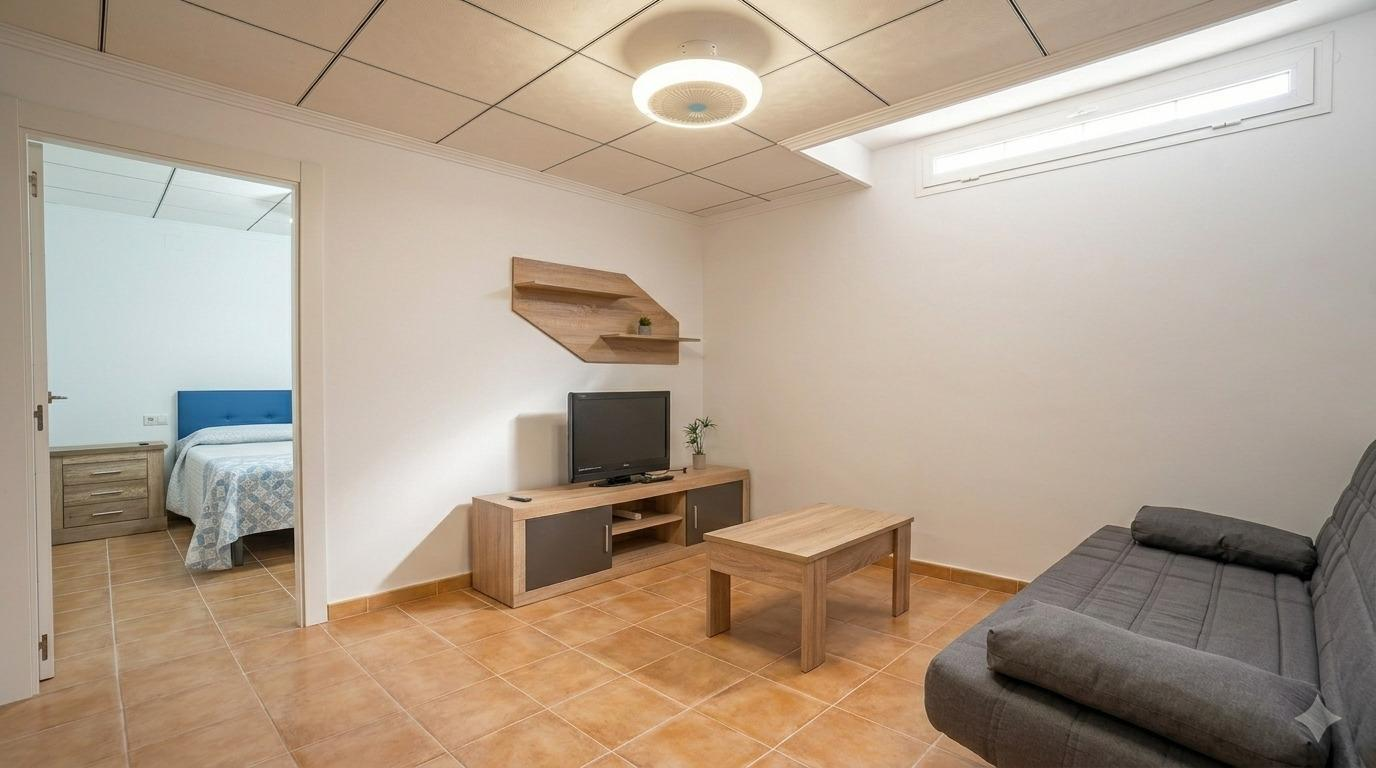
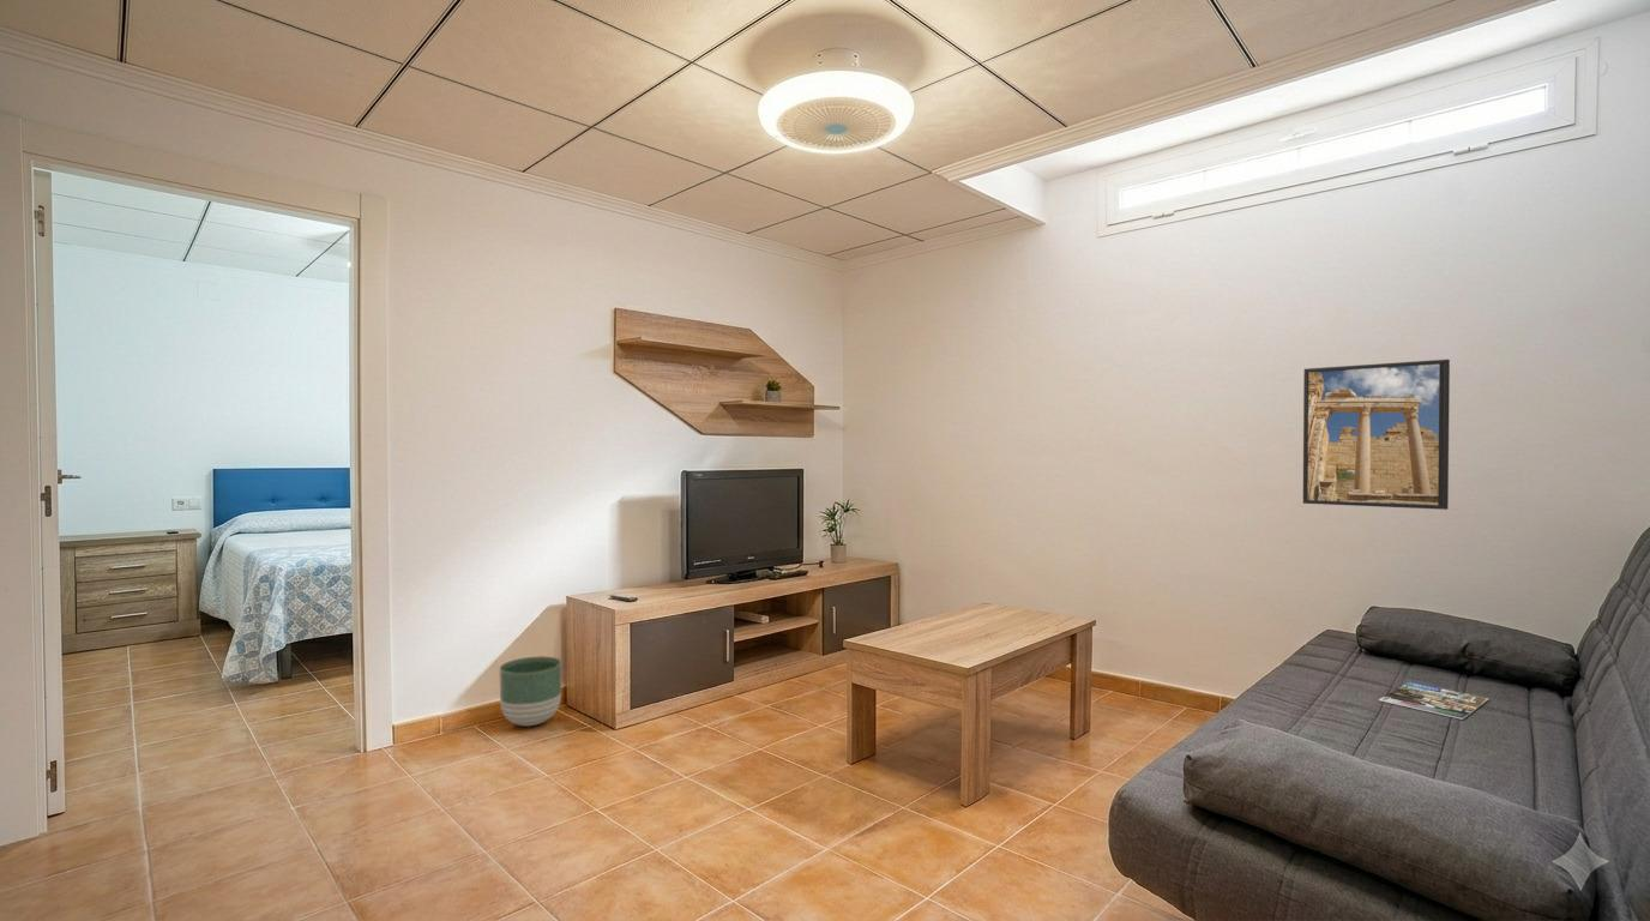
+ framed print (1372, 435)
+ magazine (1433, 699)
+ planter (531, 693)
